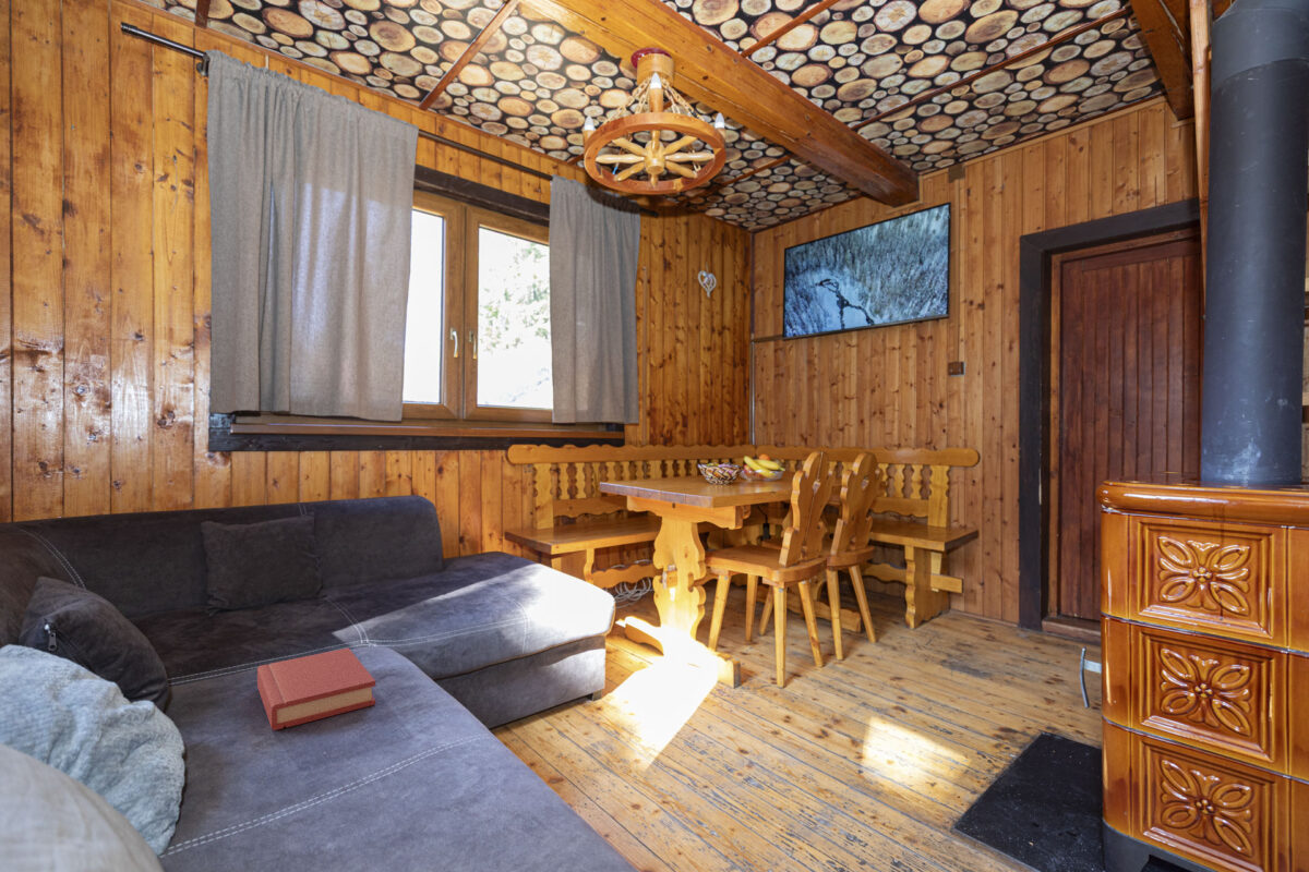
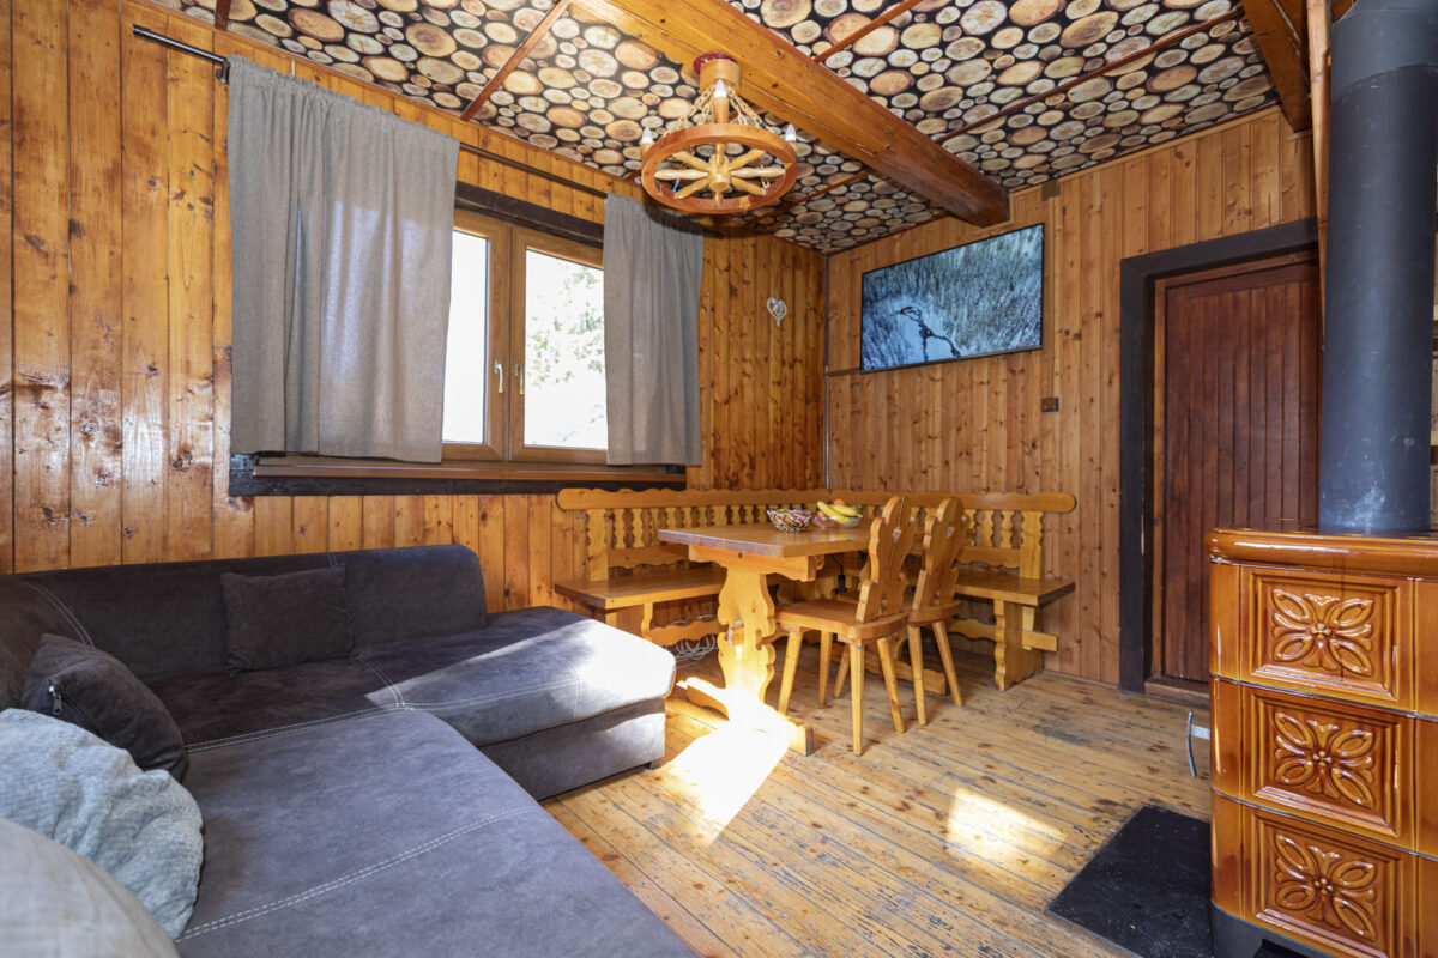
- hardback book (314, 685)
